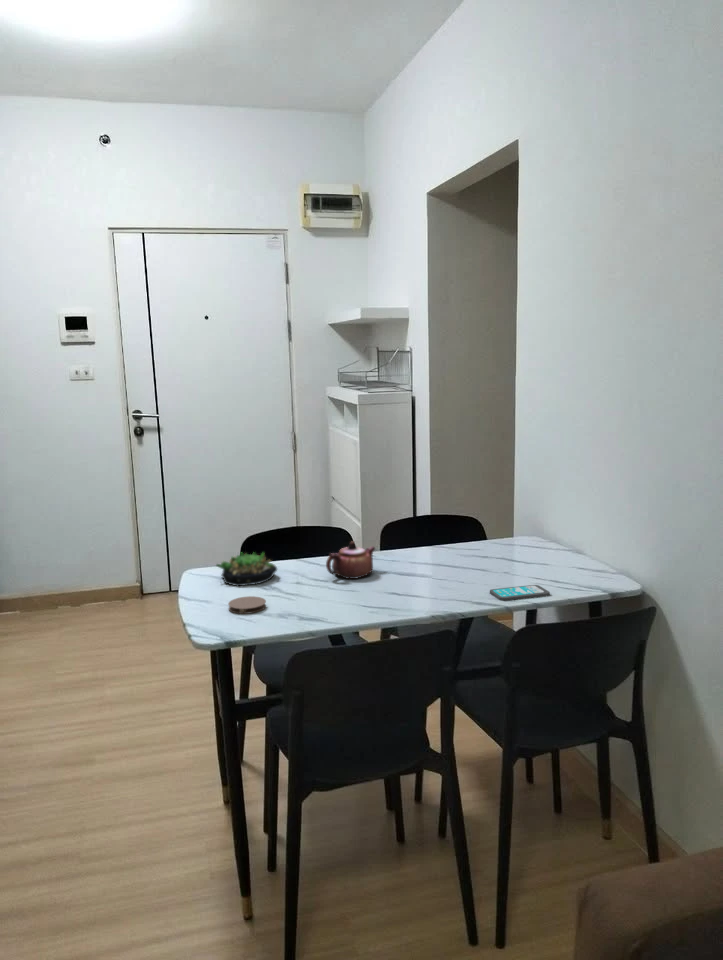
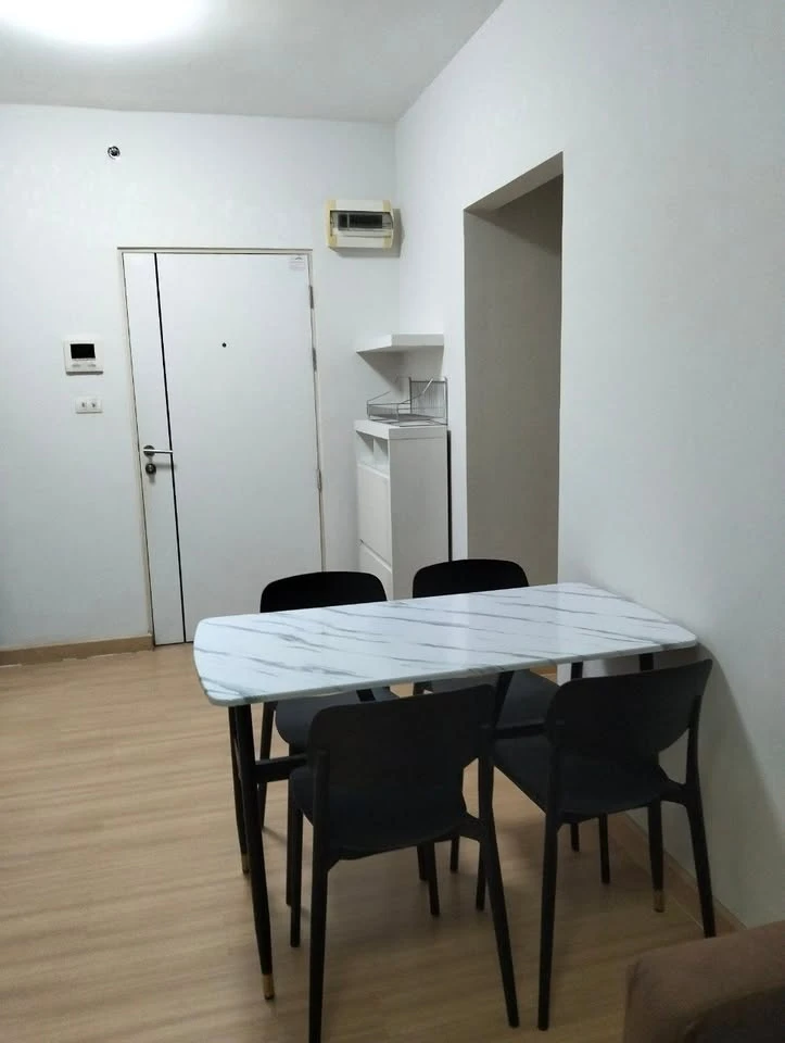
- succulent plant (246, 566)
- smartphone (519, 592)
- teapot (351, 558)
- coaster (247, 604)
